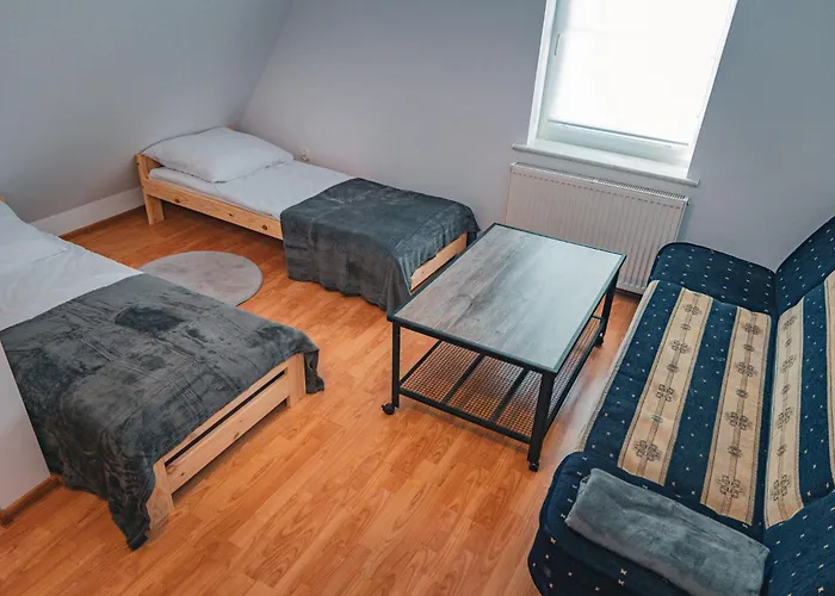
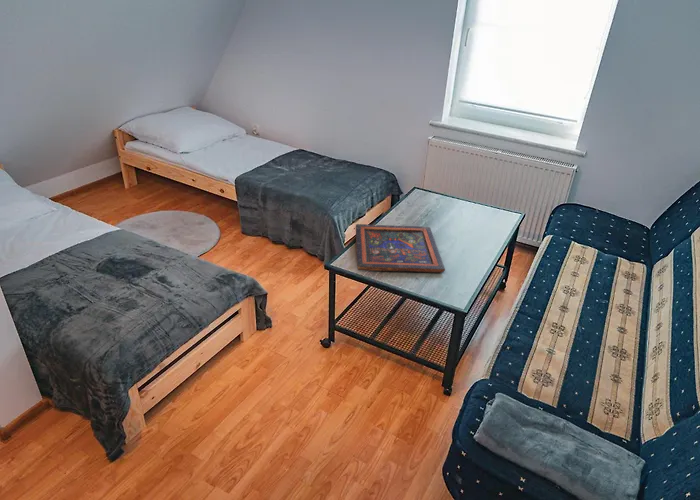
+ painted panel (396, 246)
